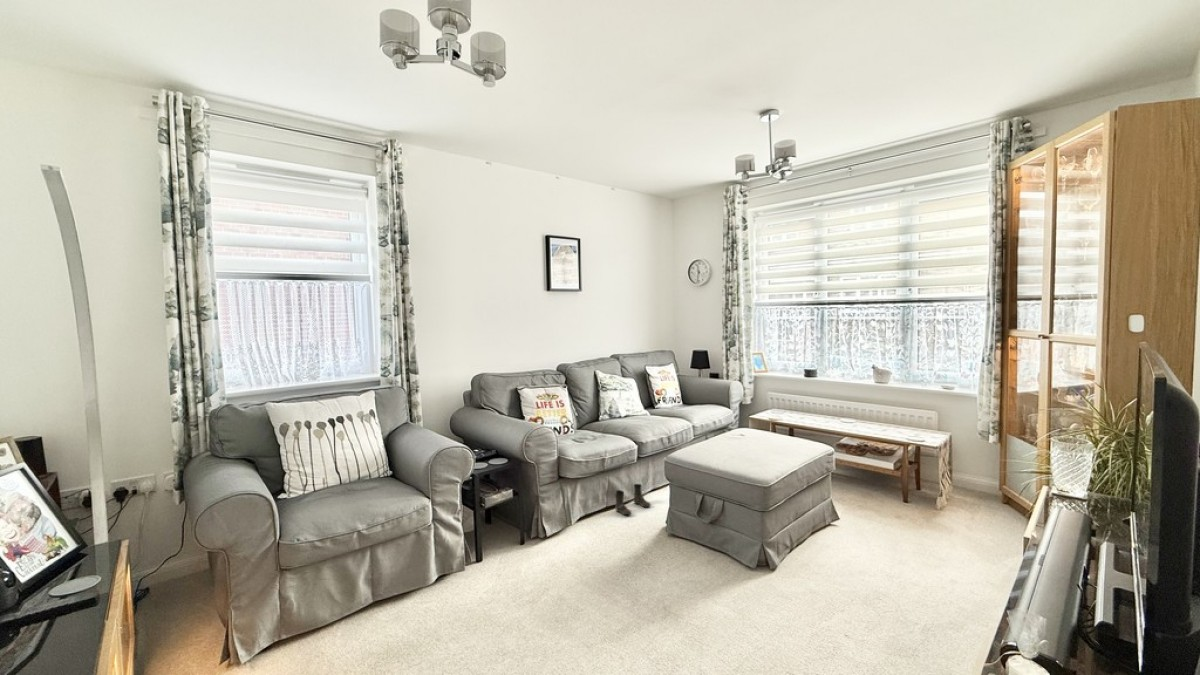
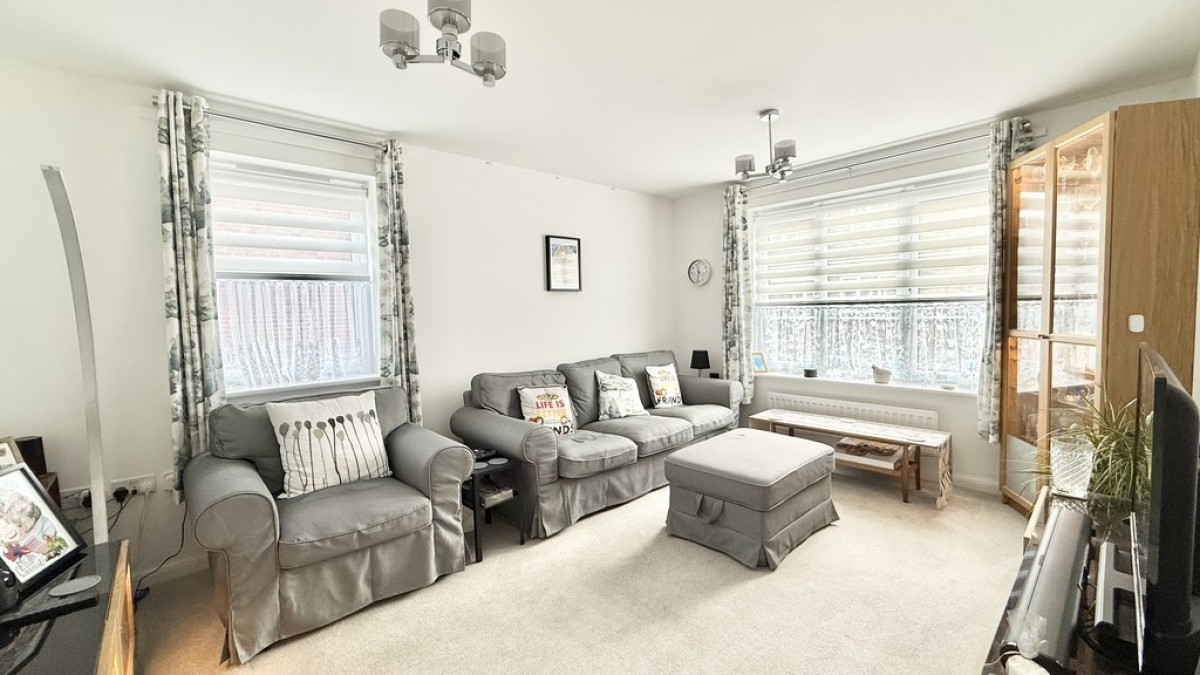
- boots (634, 499)
